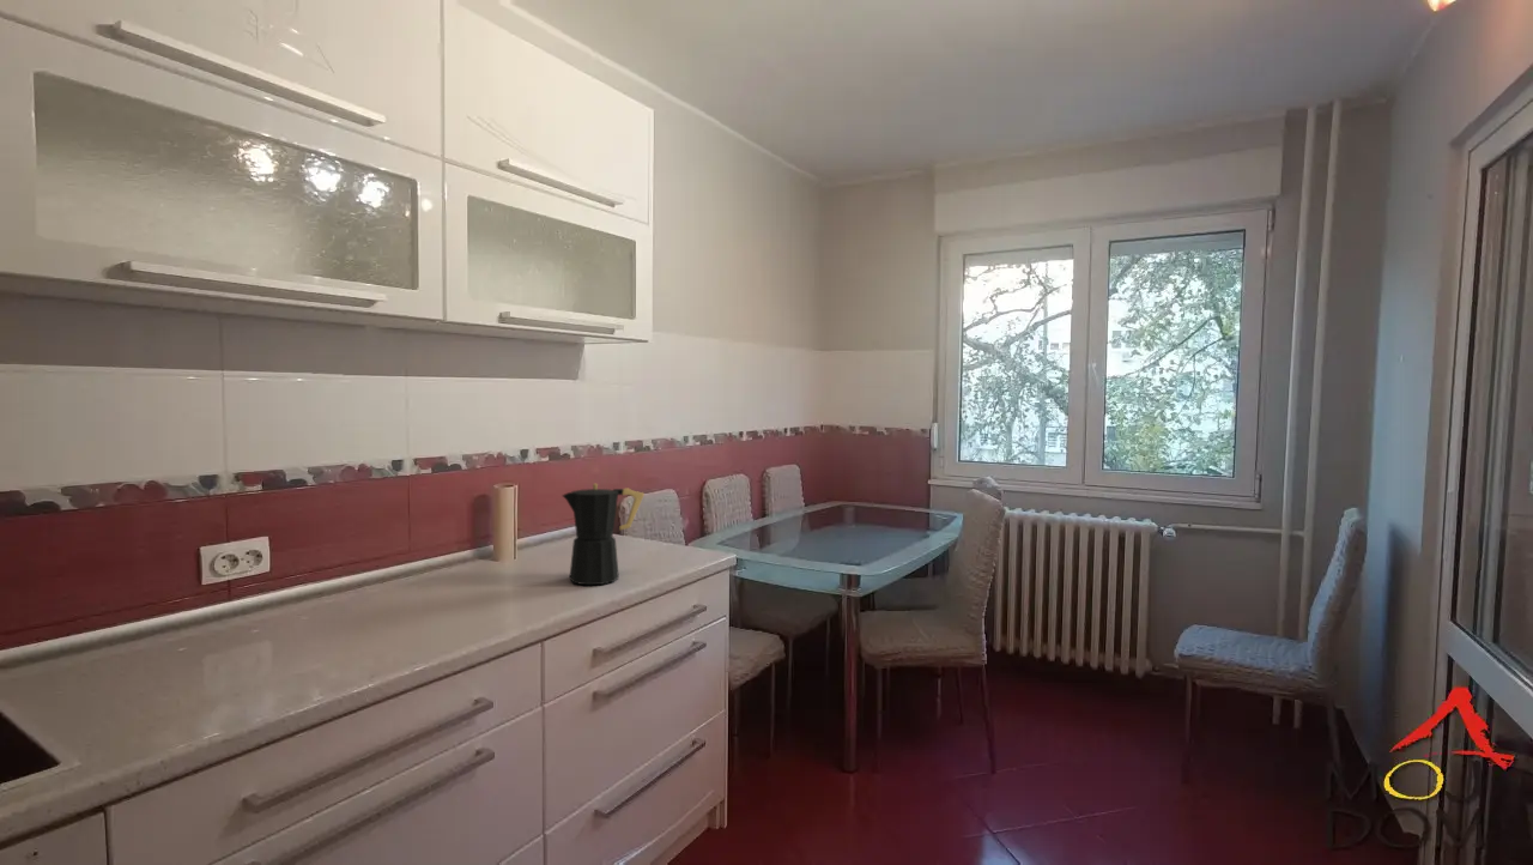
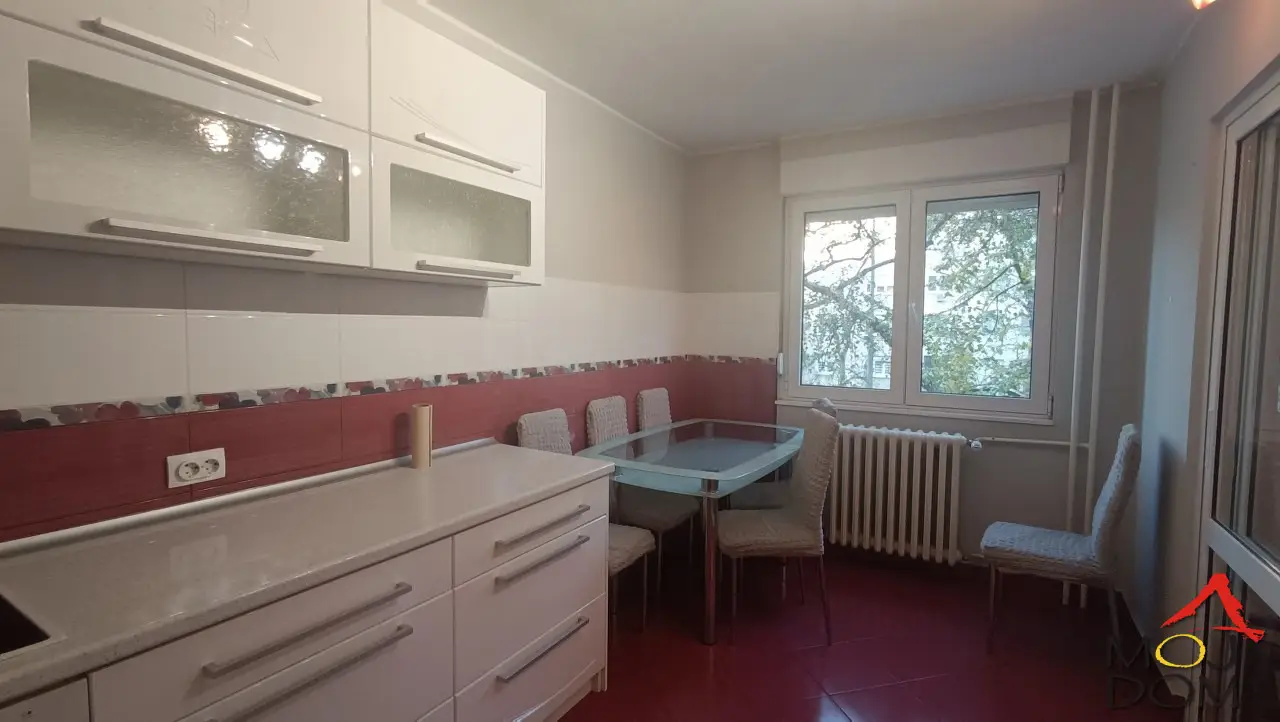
- coffee maker (602, 530)
